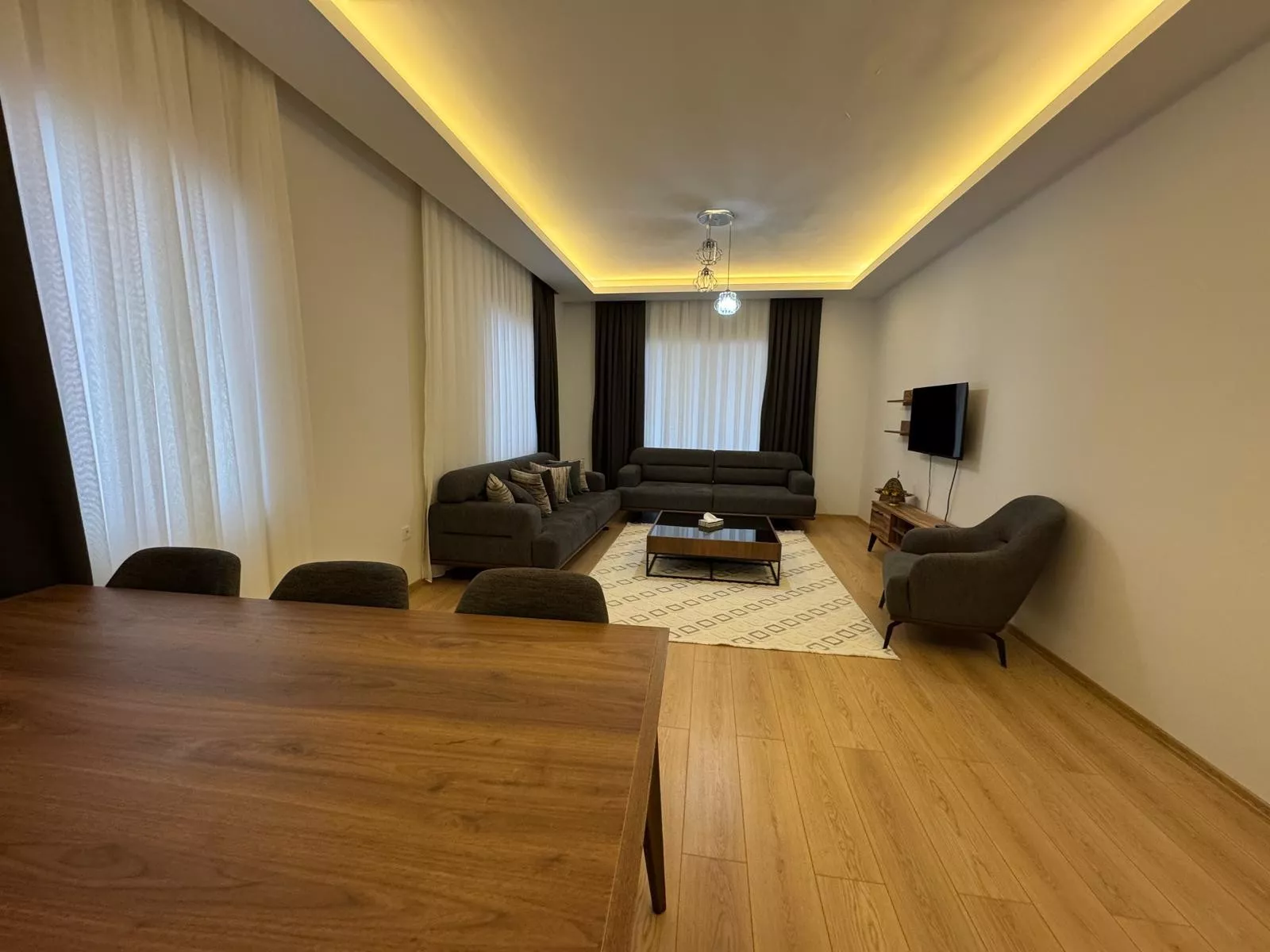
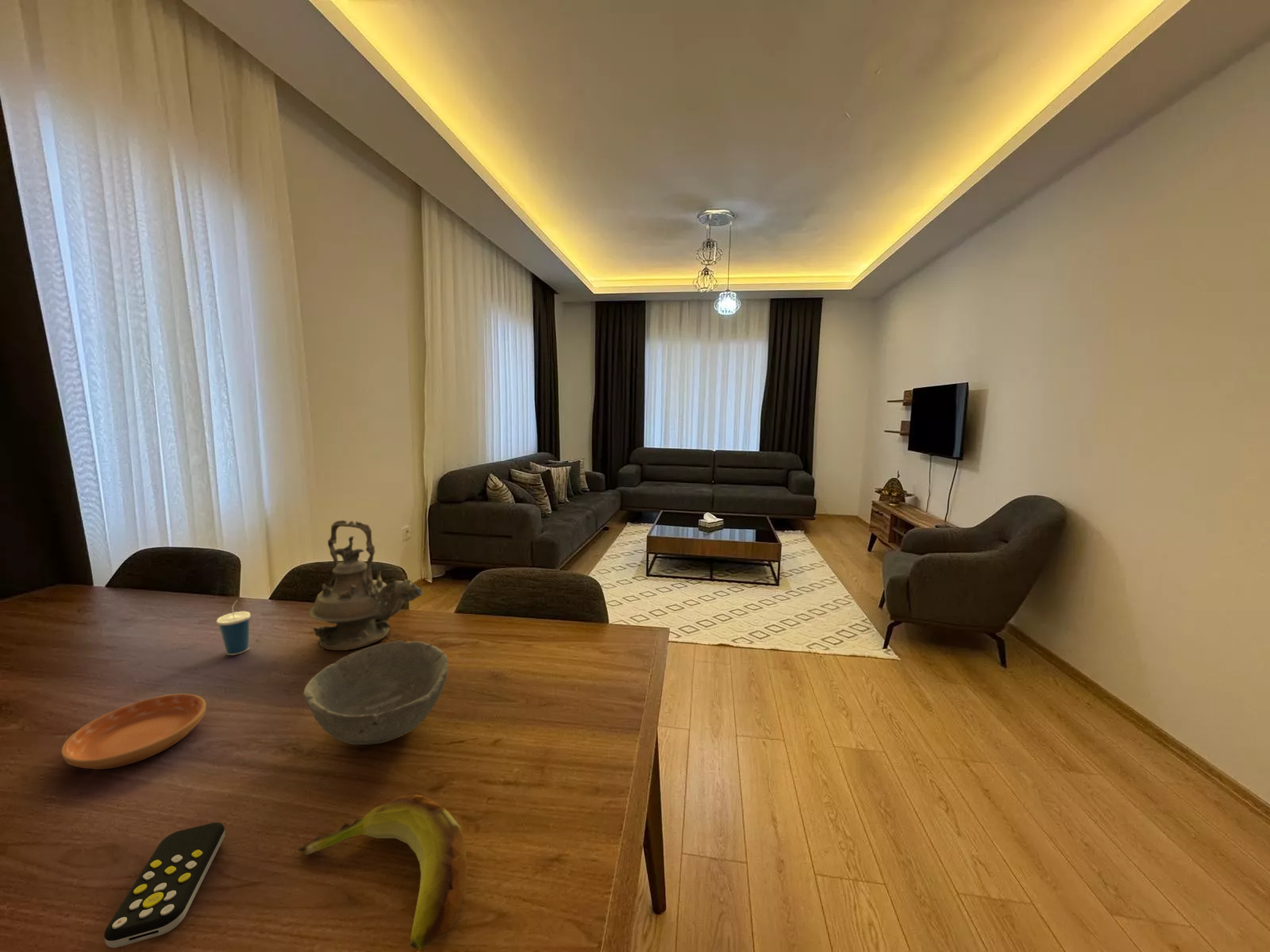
+ banana (376, 838)
+ bowl (382, 700)
+ remote control (171, 877)
+ saucer (140, 731)
+ teapot (371, 582)
+ cup (234, 624)
